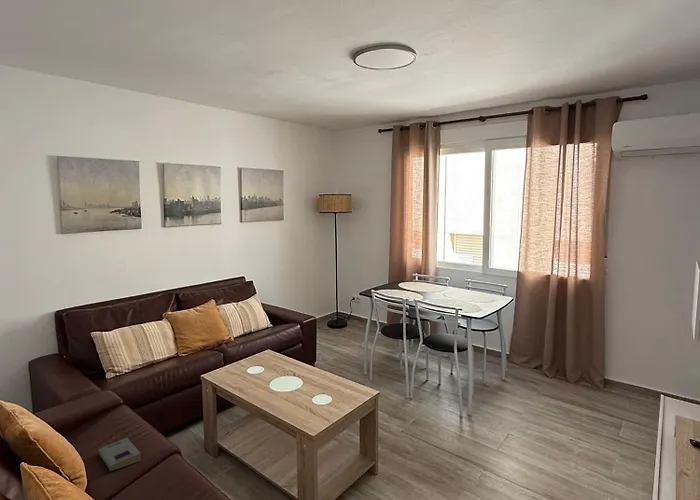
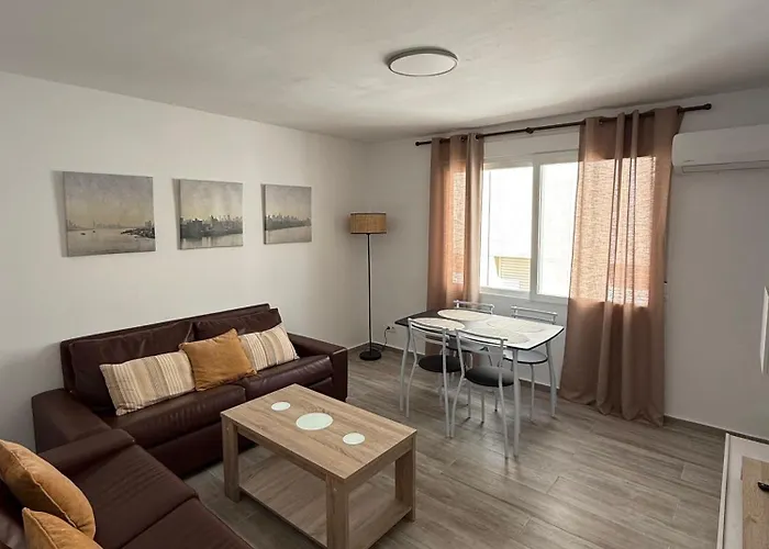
- book (119, 453)
